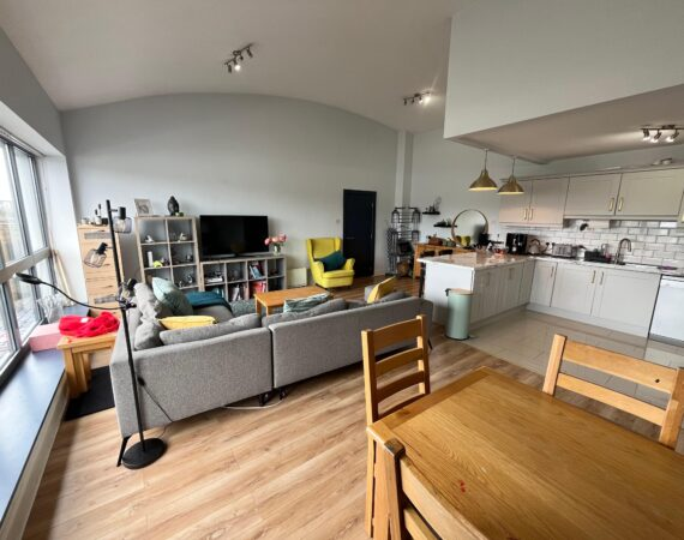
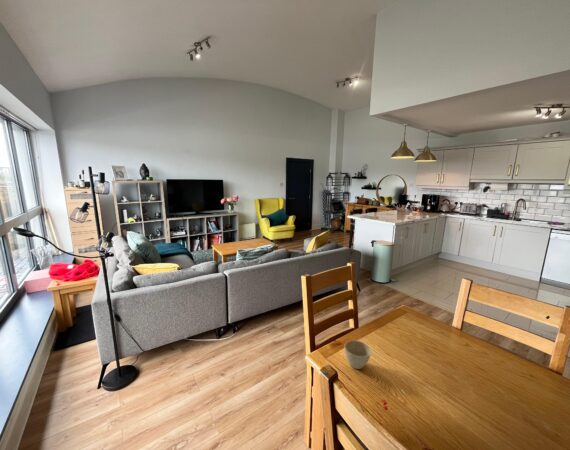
+ flower pot (357, 356)
